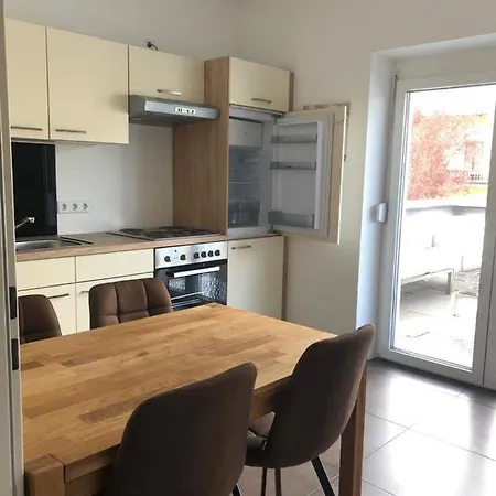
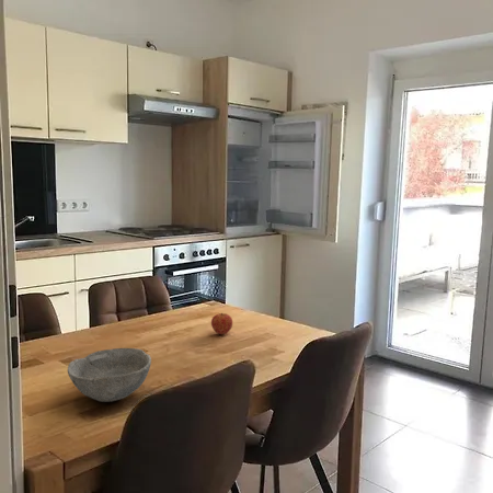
+ apple (221, 323)
+ bowl (110, 377)
